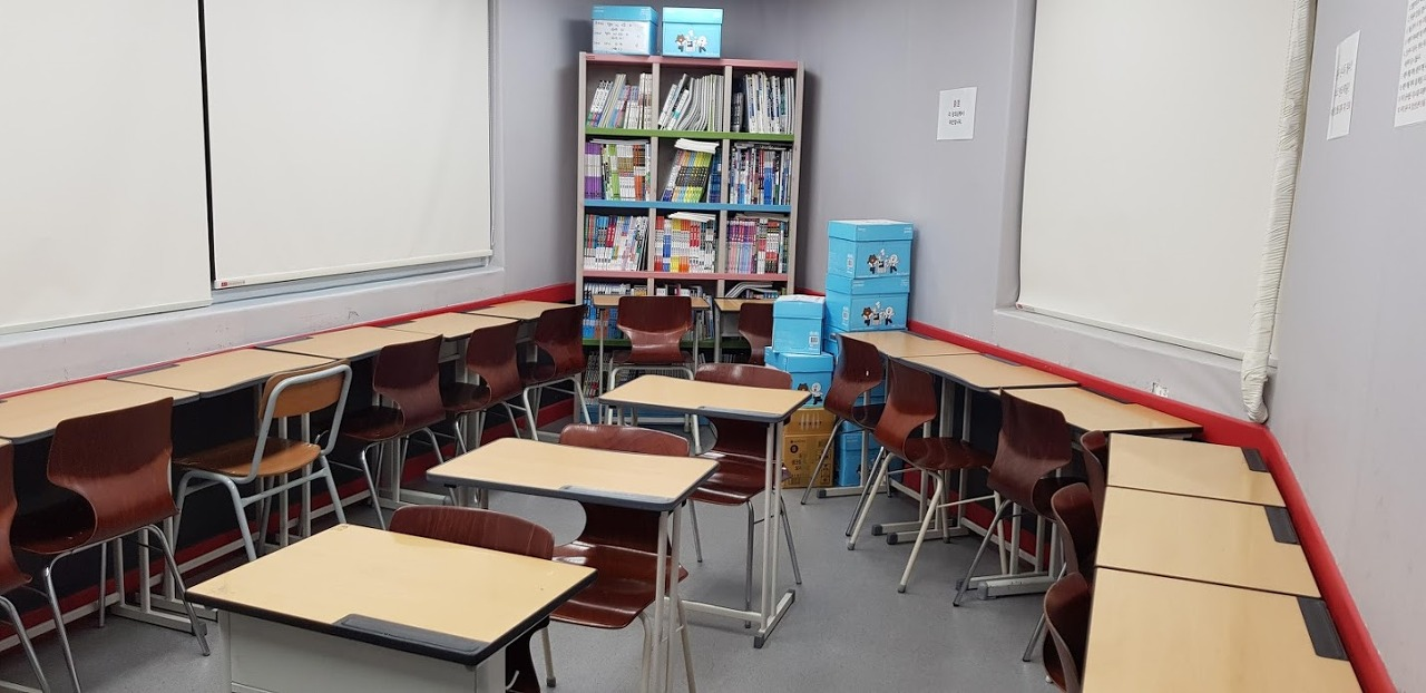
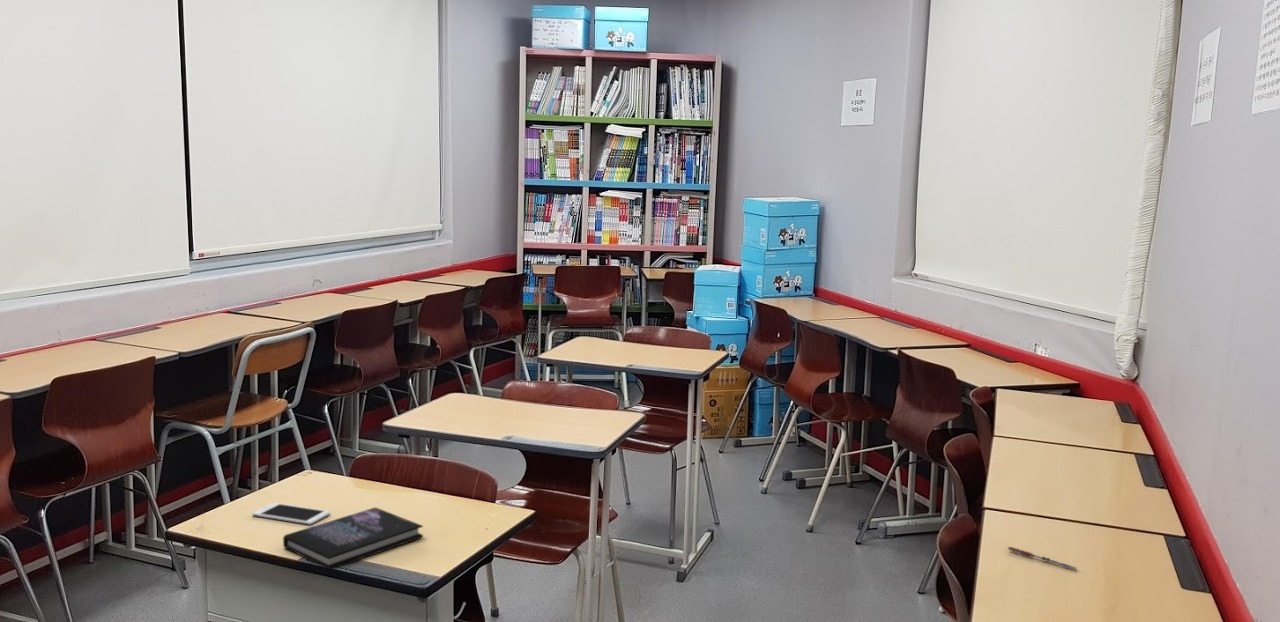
+ book (354, 536)
+ pen (1041, 557)
+ cell phone (291, 513)
